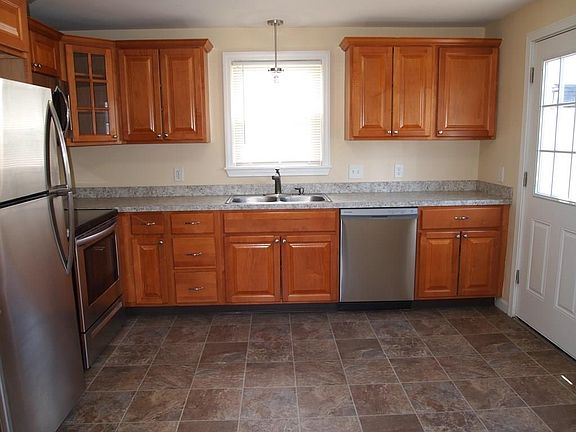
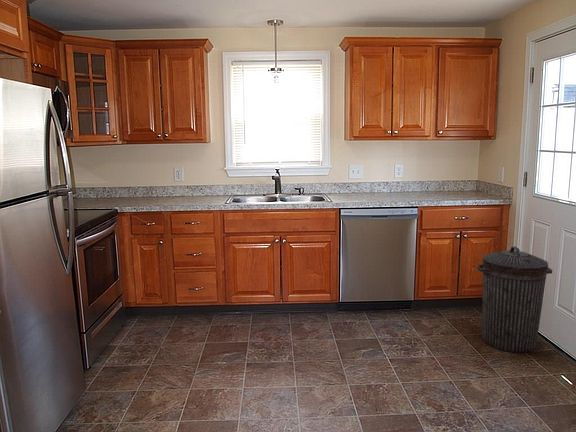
+ trash can (511, 295)
